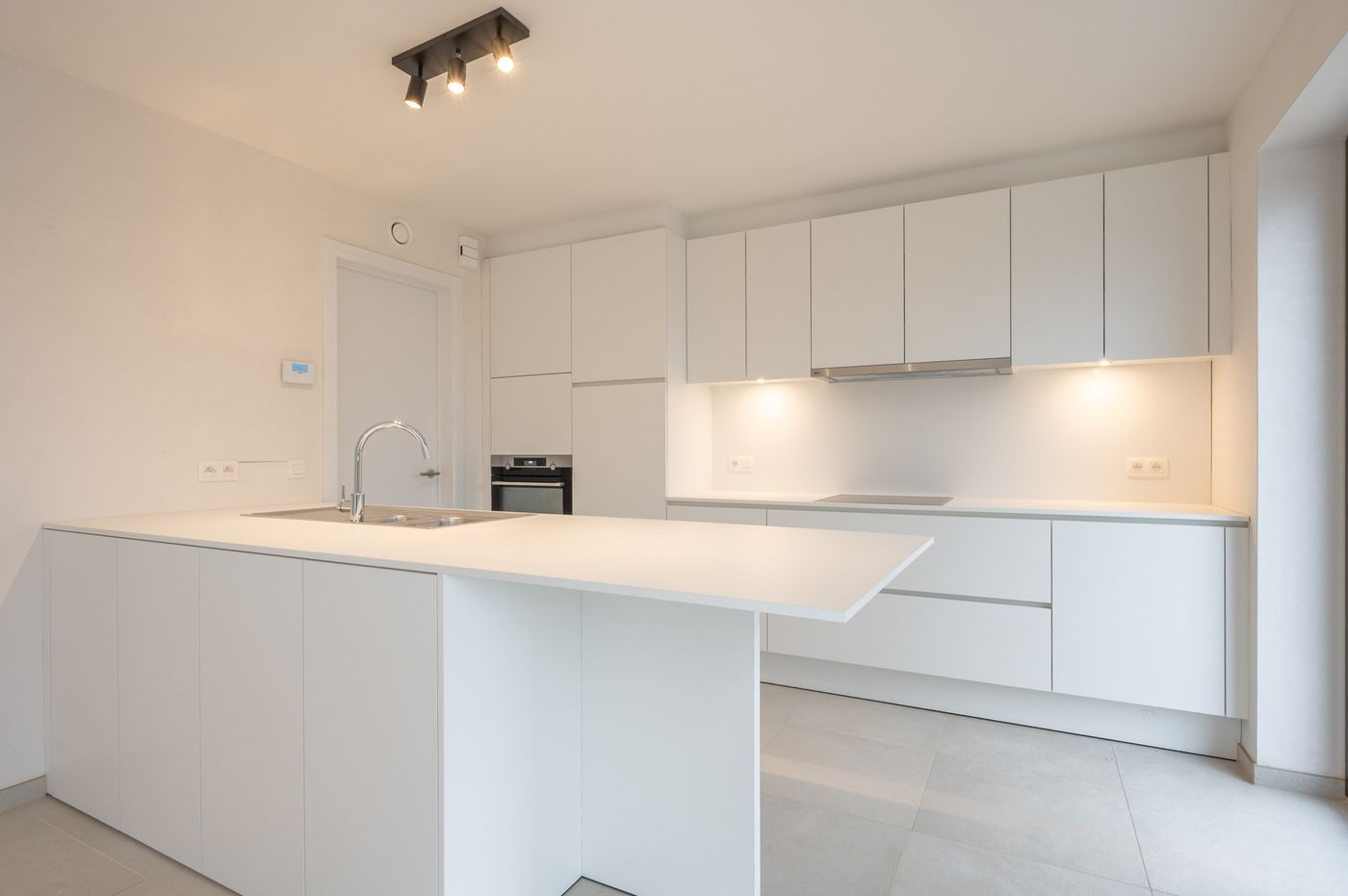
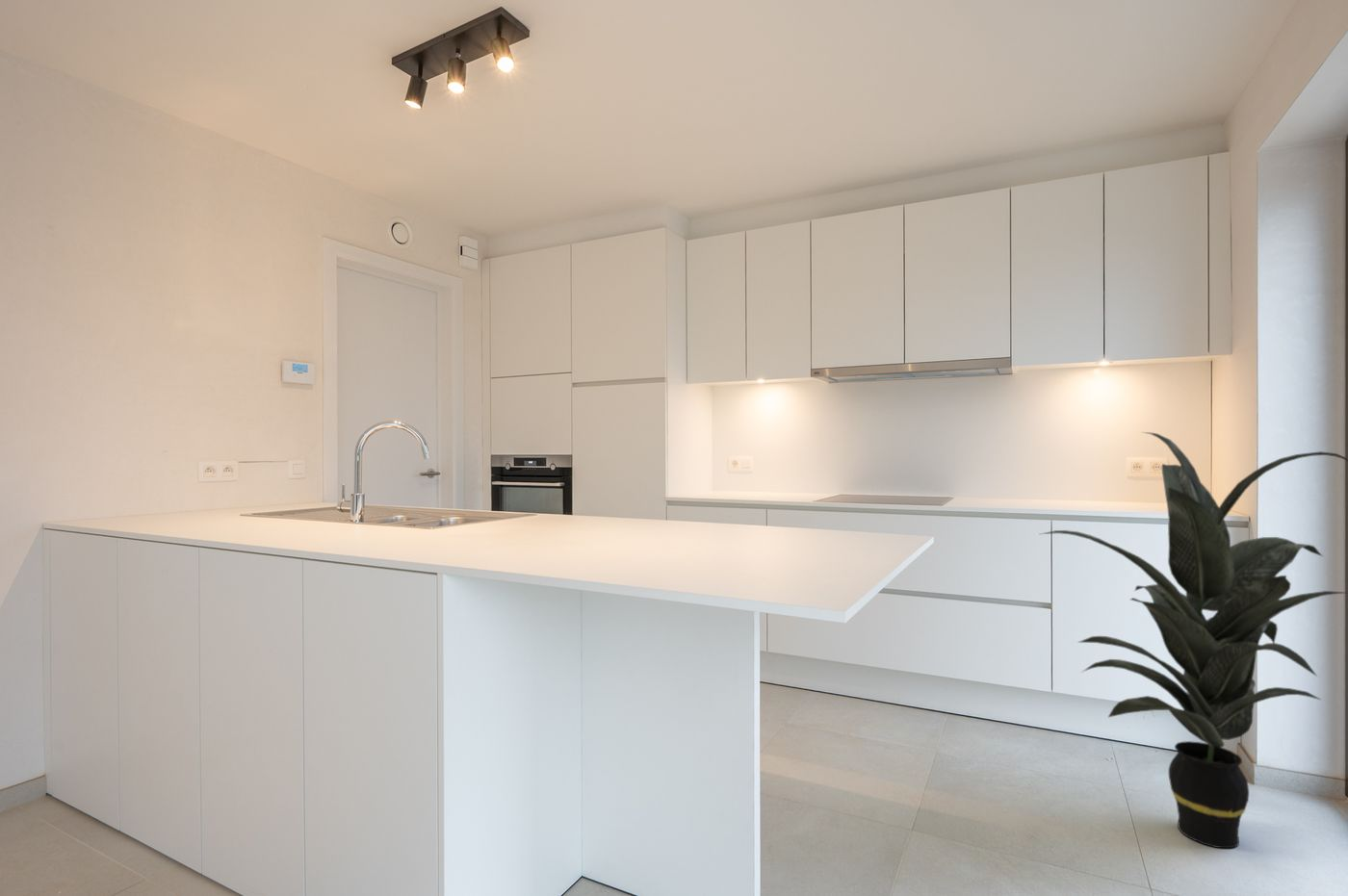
+ indoor plant (1195, 627)
